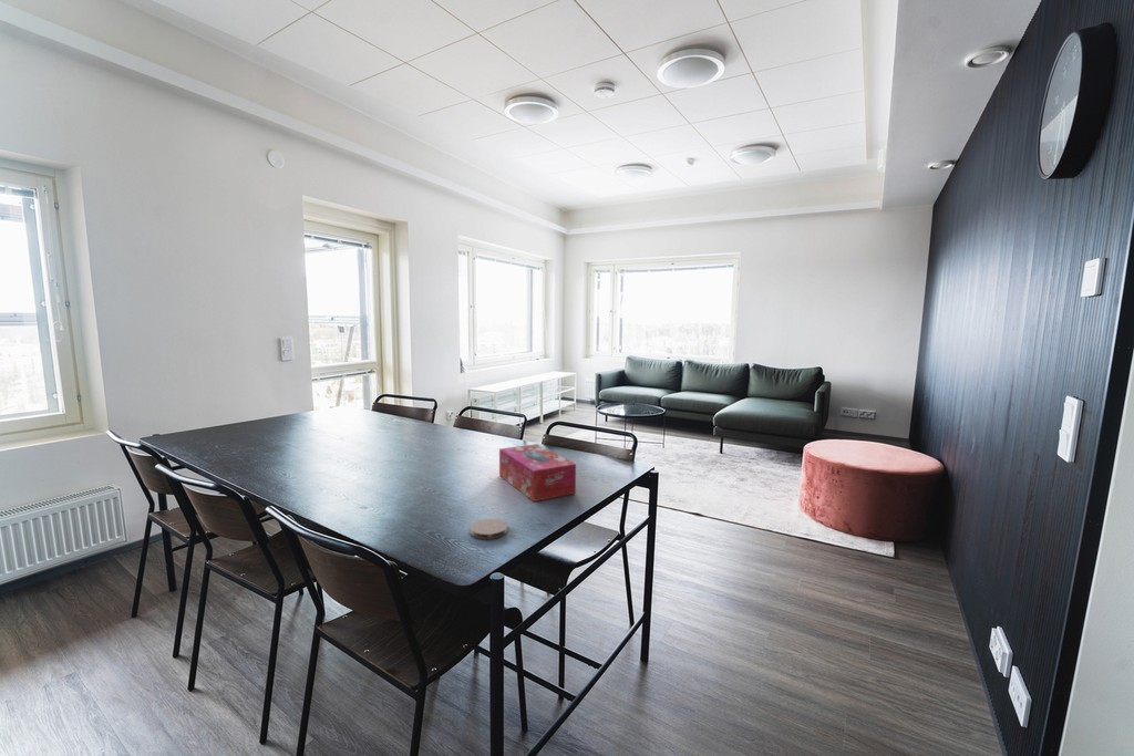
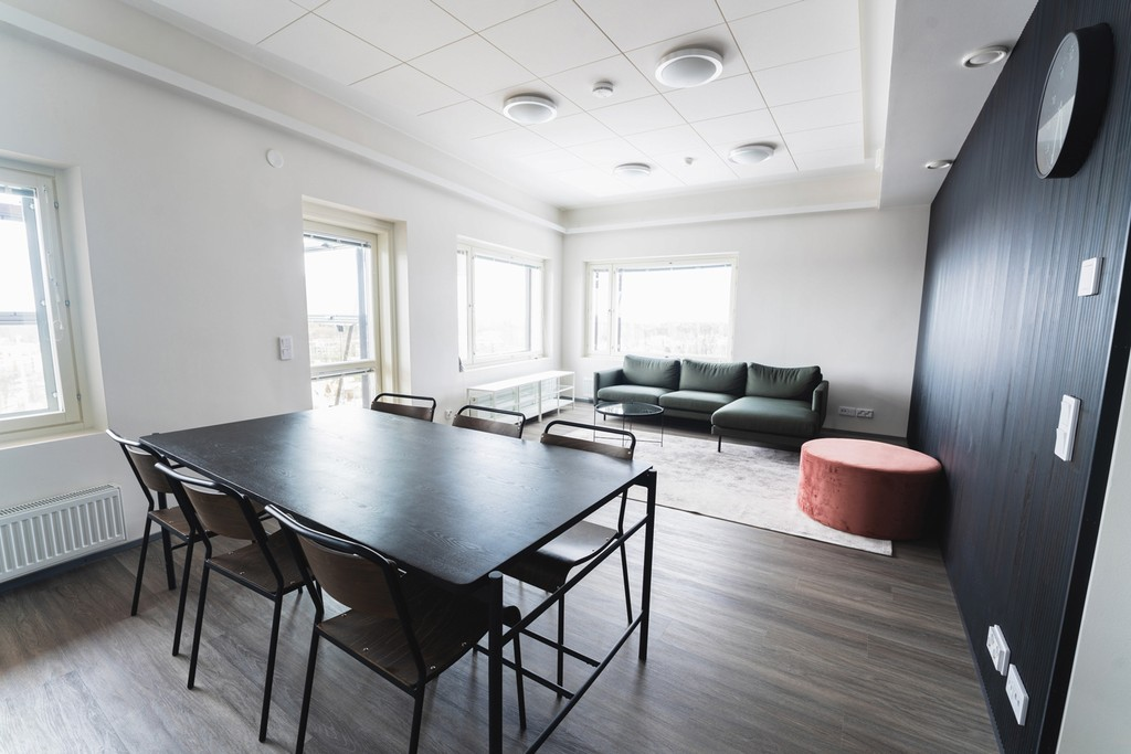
- coaster (488, 528)
- tissue box (535, 469)
